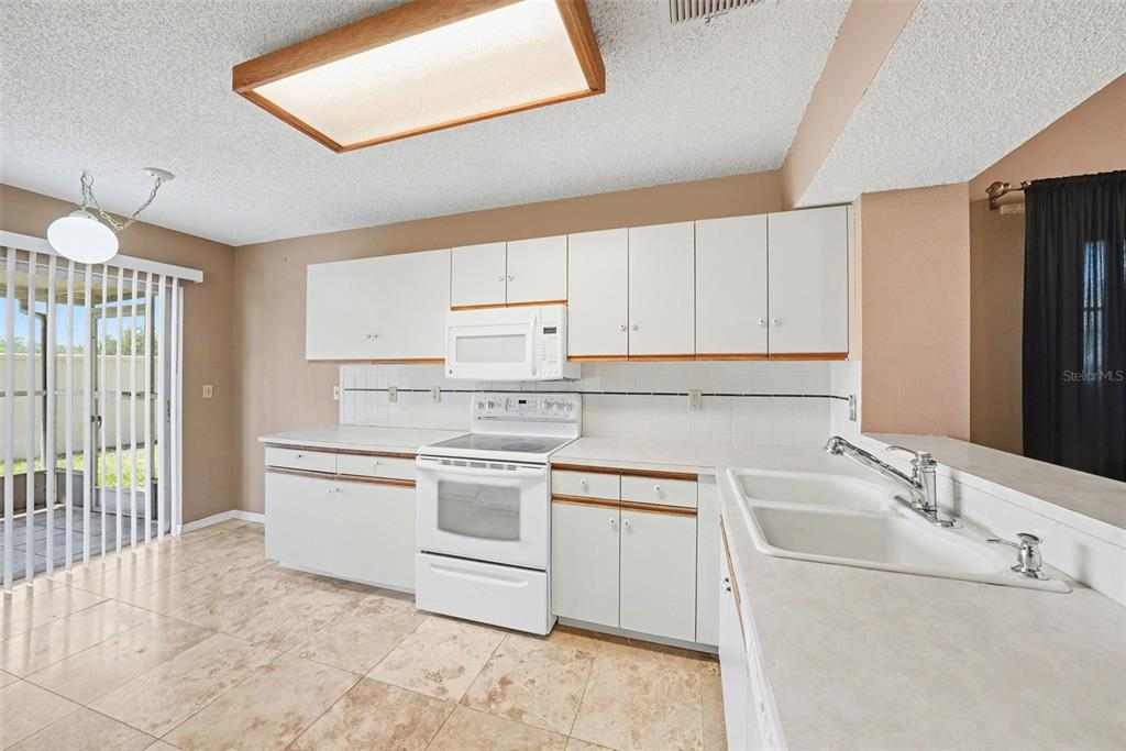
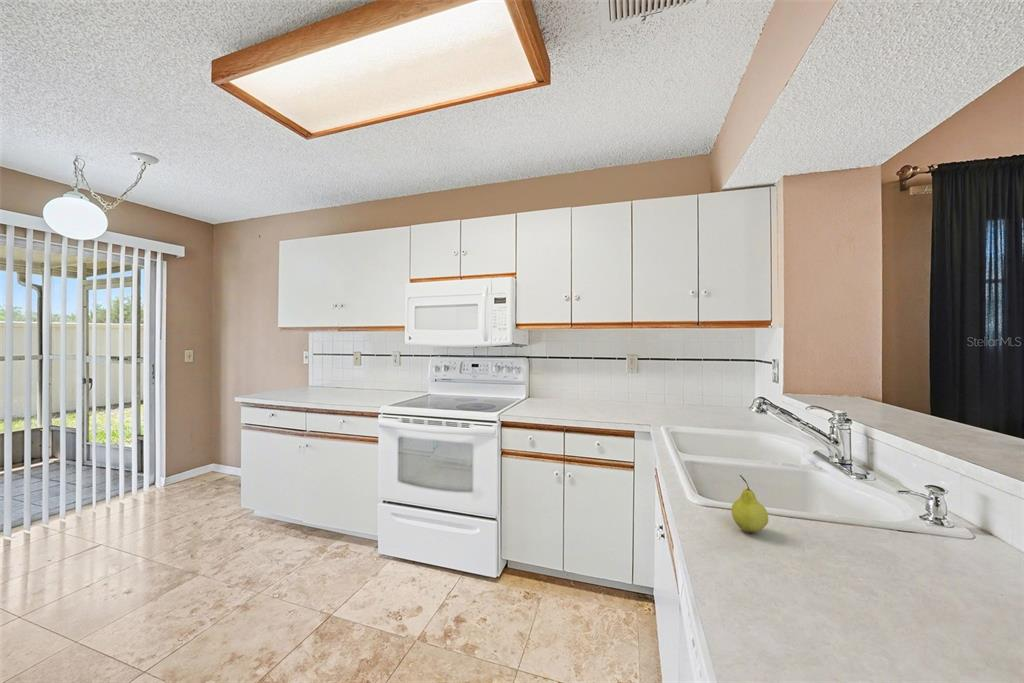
+ fruit (749, 503)
